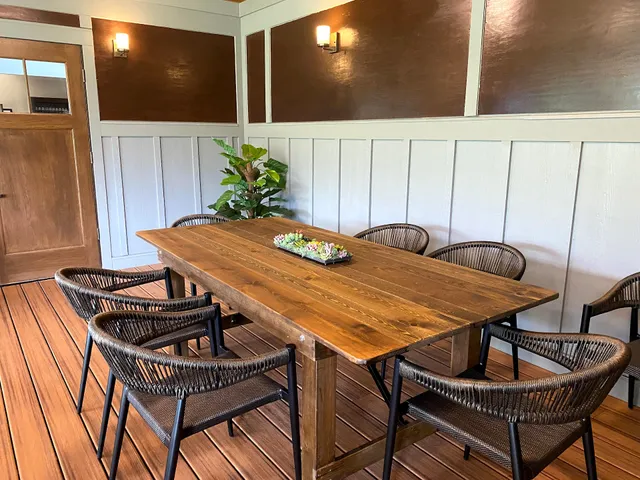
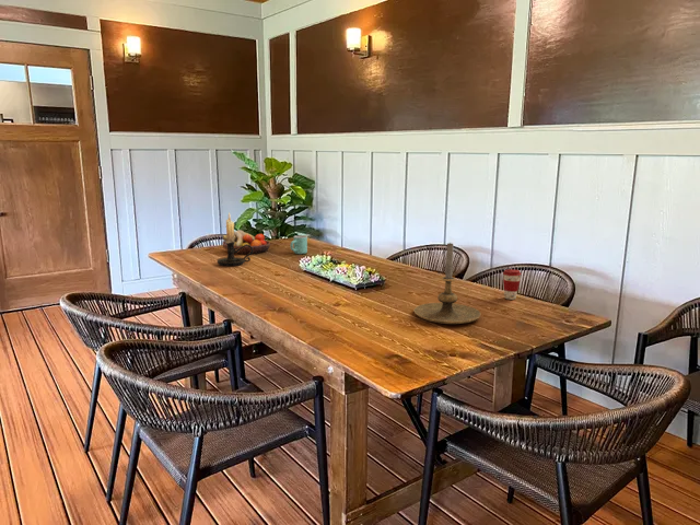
+ candle holder (234, 236)
+ candle holder (448, 279)
+ fruit bowl (246, 241)
+ mug (299, 245)
+ coffee cup (511, 284)
